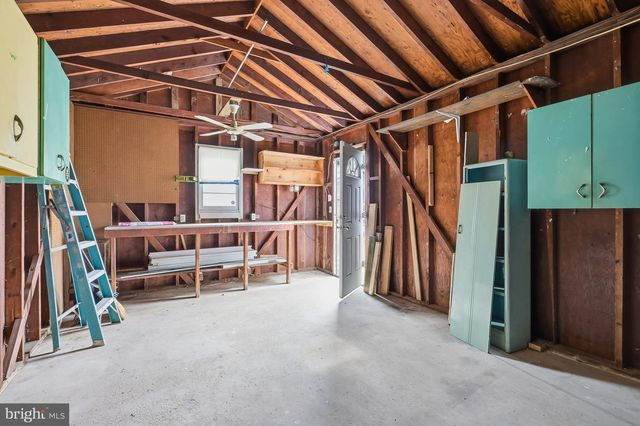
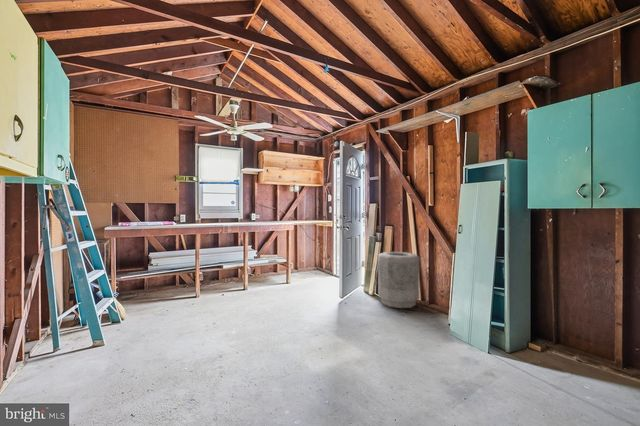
+ trash can (398, 278)
